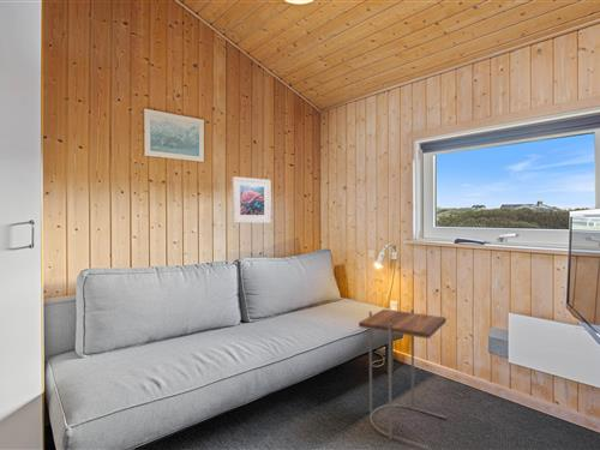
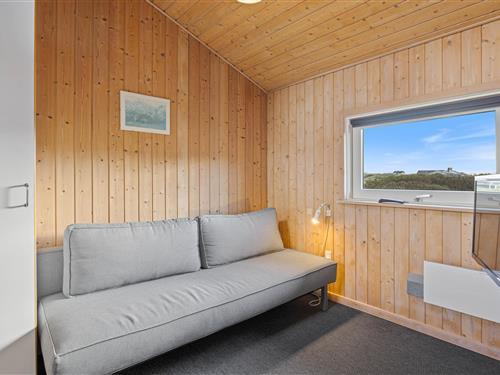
- side table (412, 368)
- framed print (252, 200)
